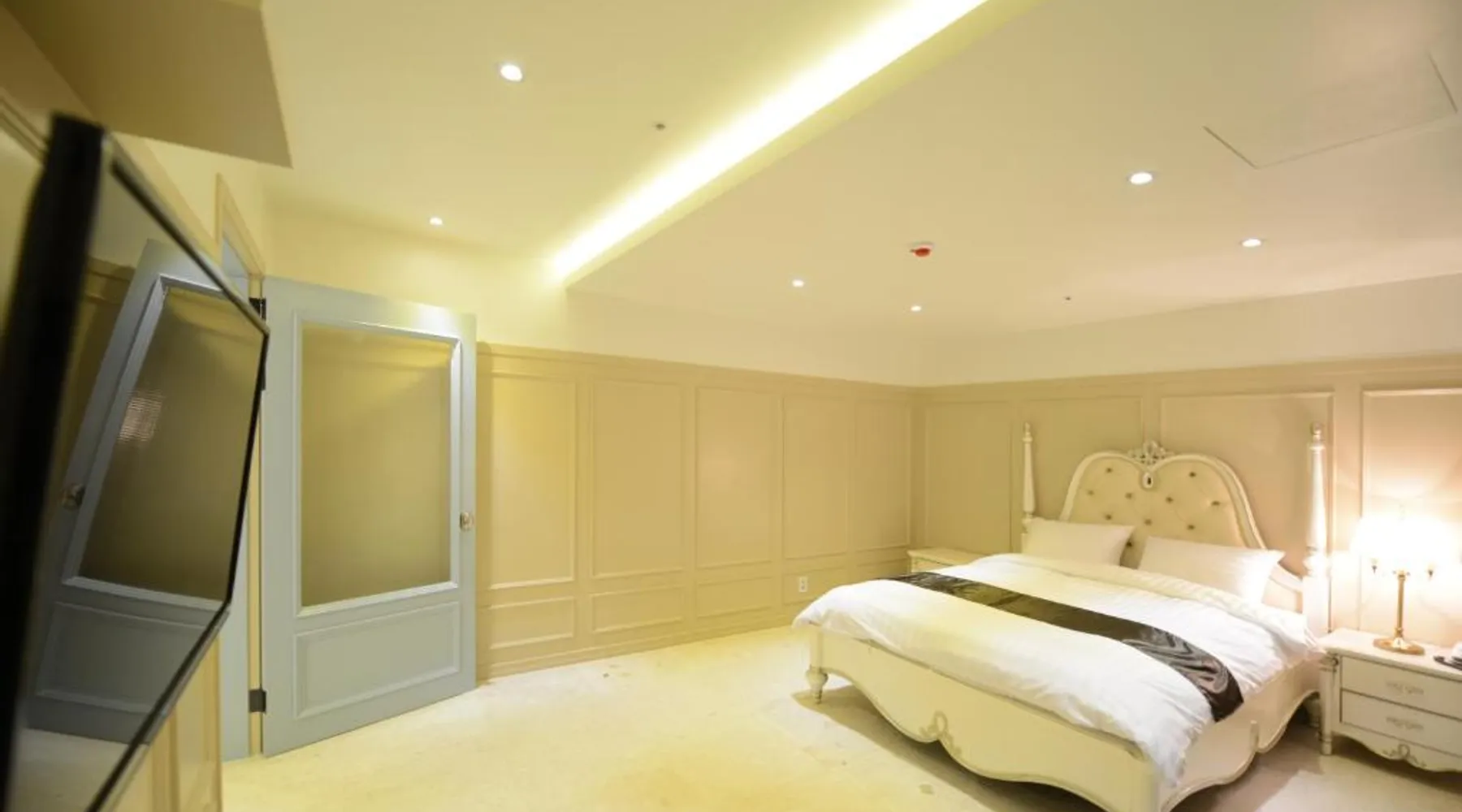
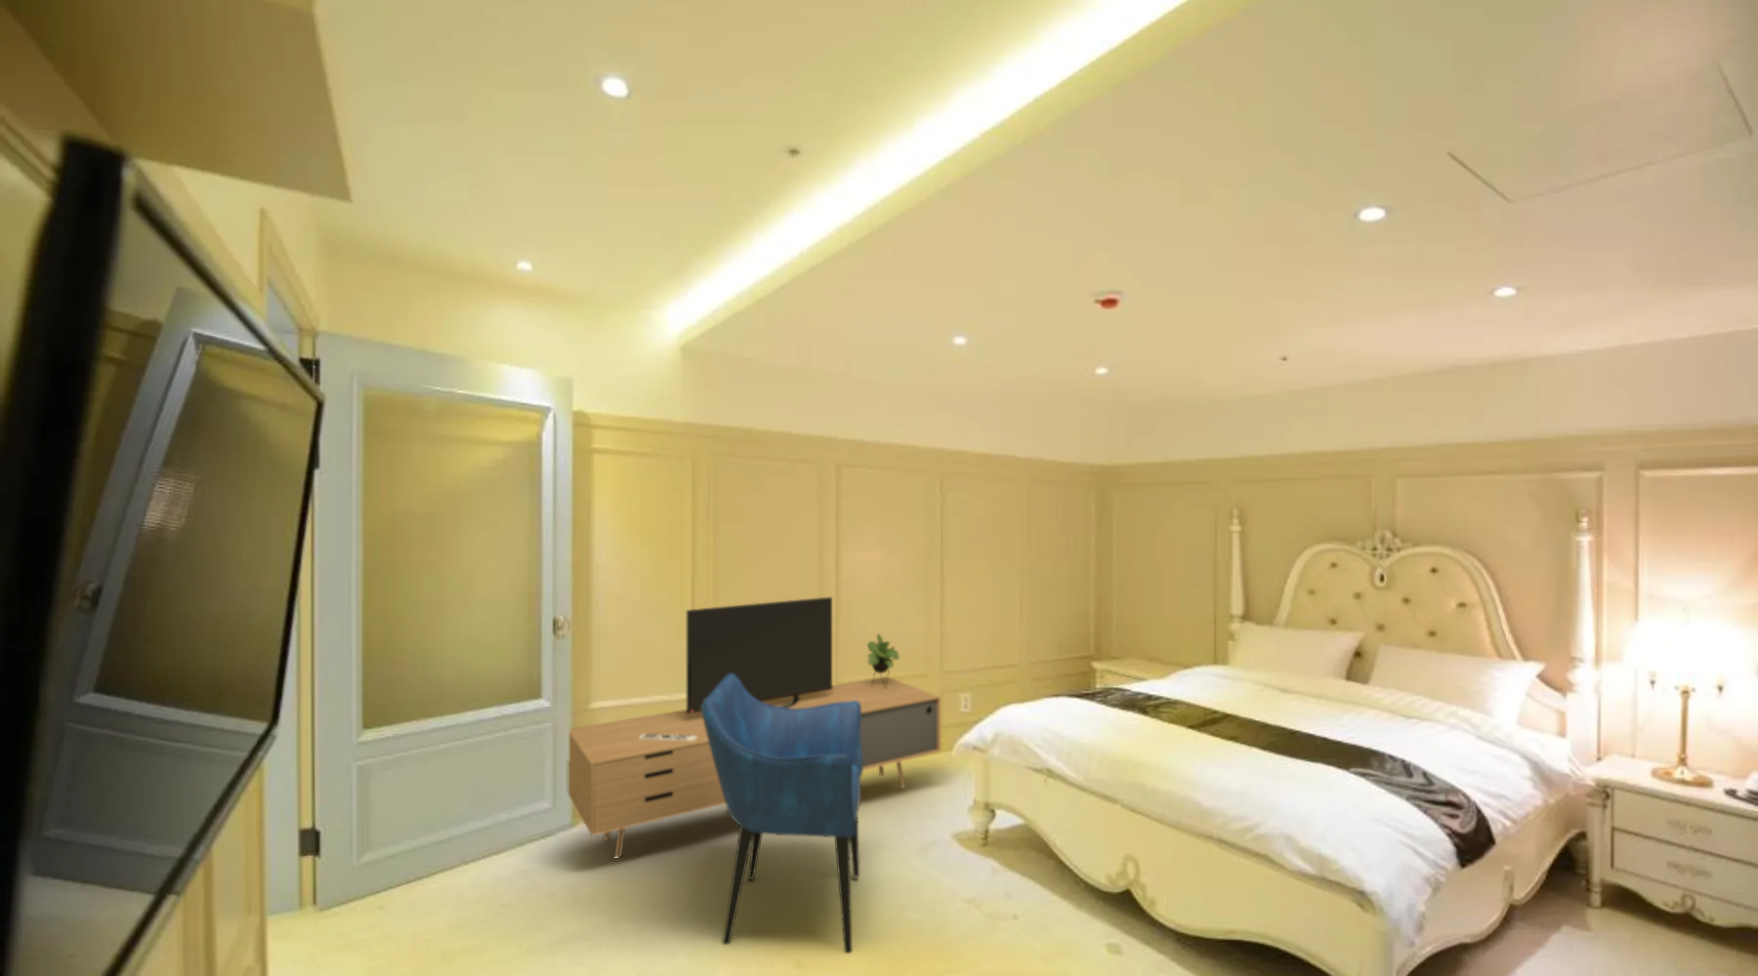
+ media console (767, 703)
+ armchair (782, 797)
